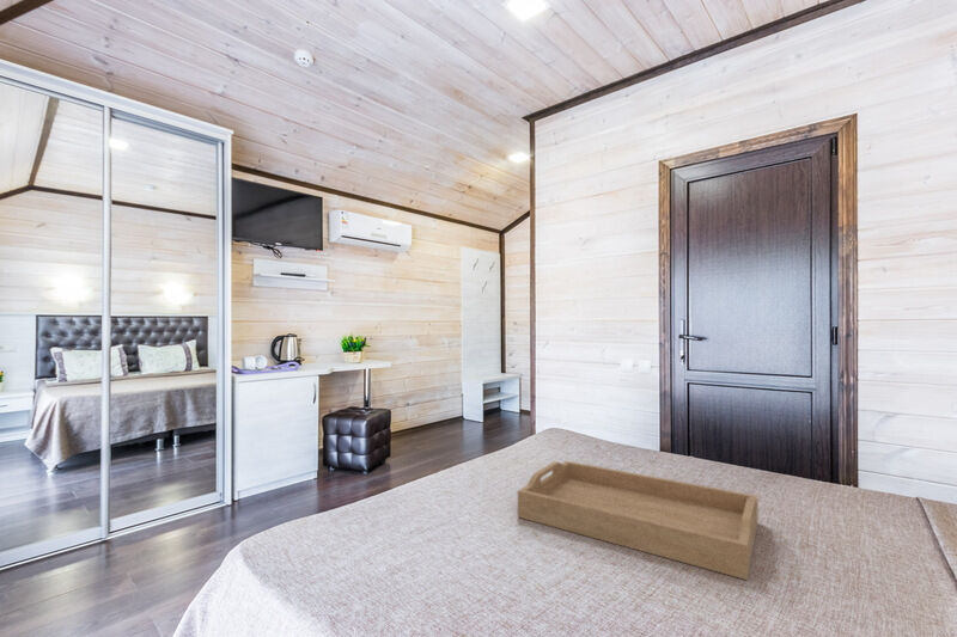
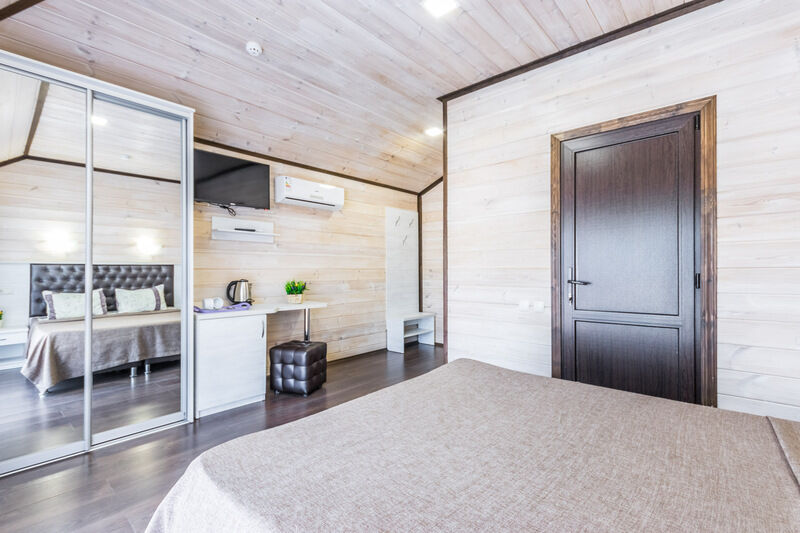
- serving tray (635, 502)
